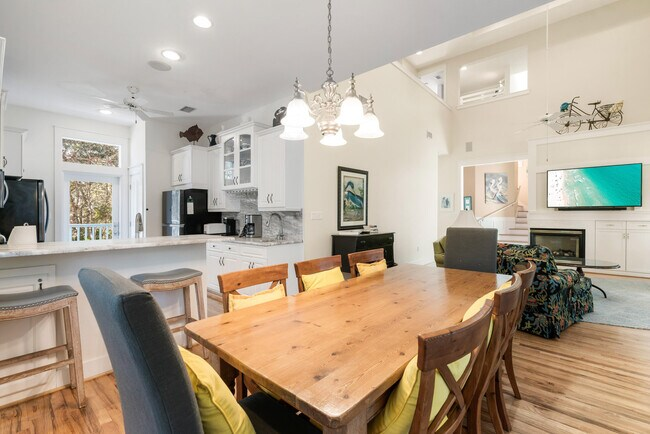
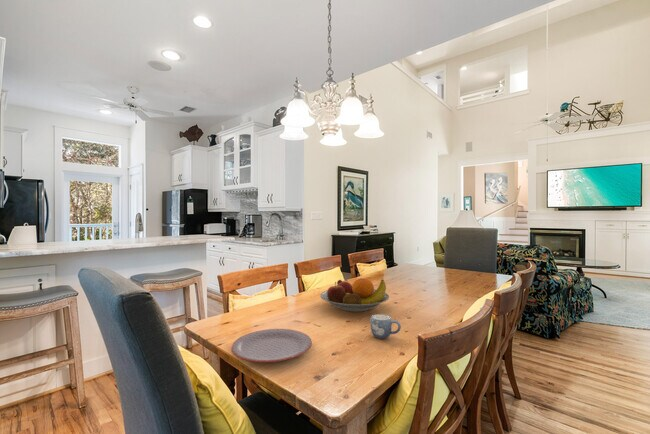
+ fruit bowl (354, 292)
+ mug (385, 327)
+ plate (272, 346)
